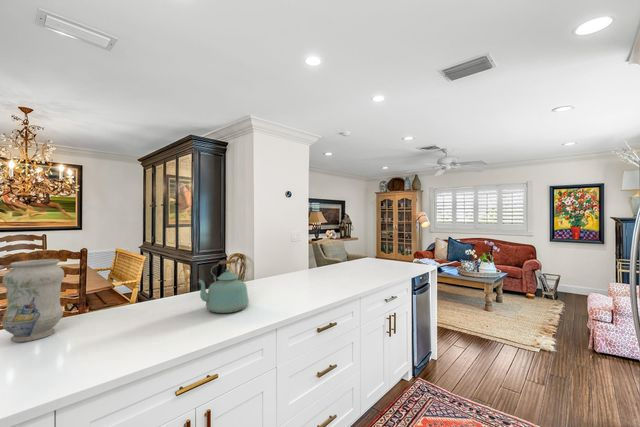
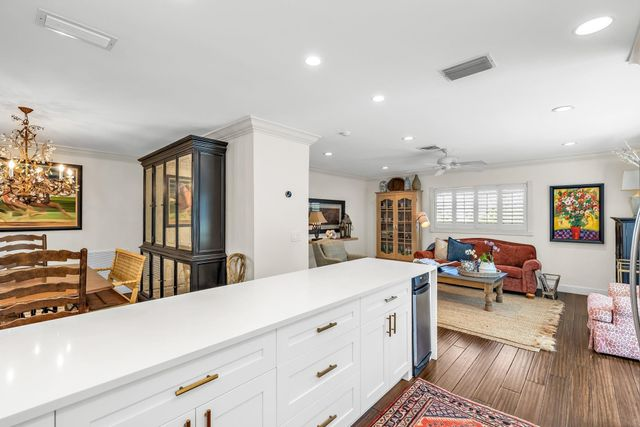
- vase (34, 298)
- kettle (223, 284)
